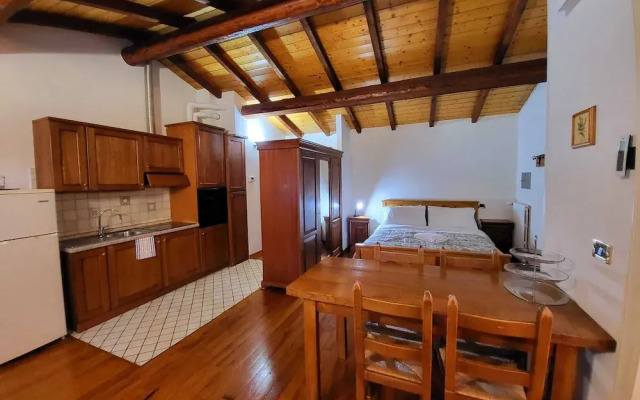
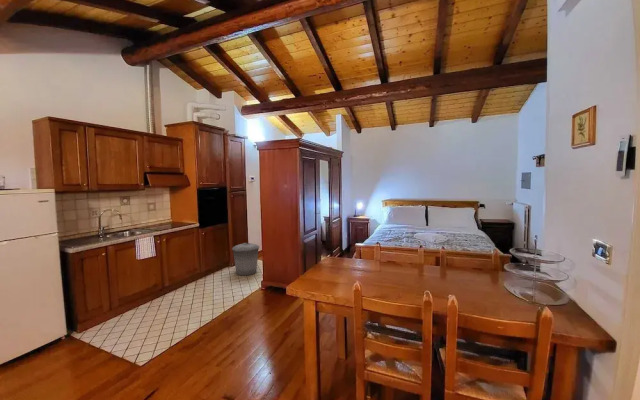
+ trash can (246, 257)
